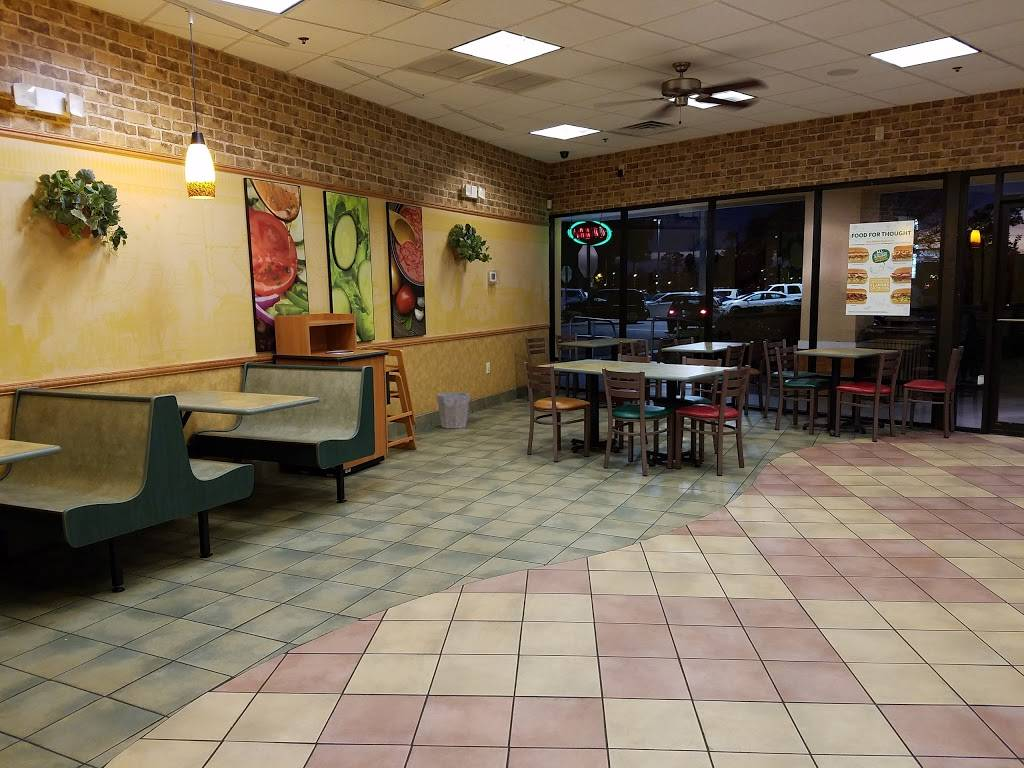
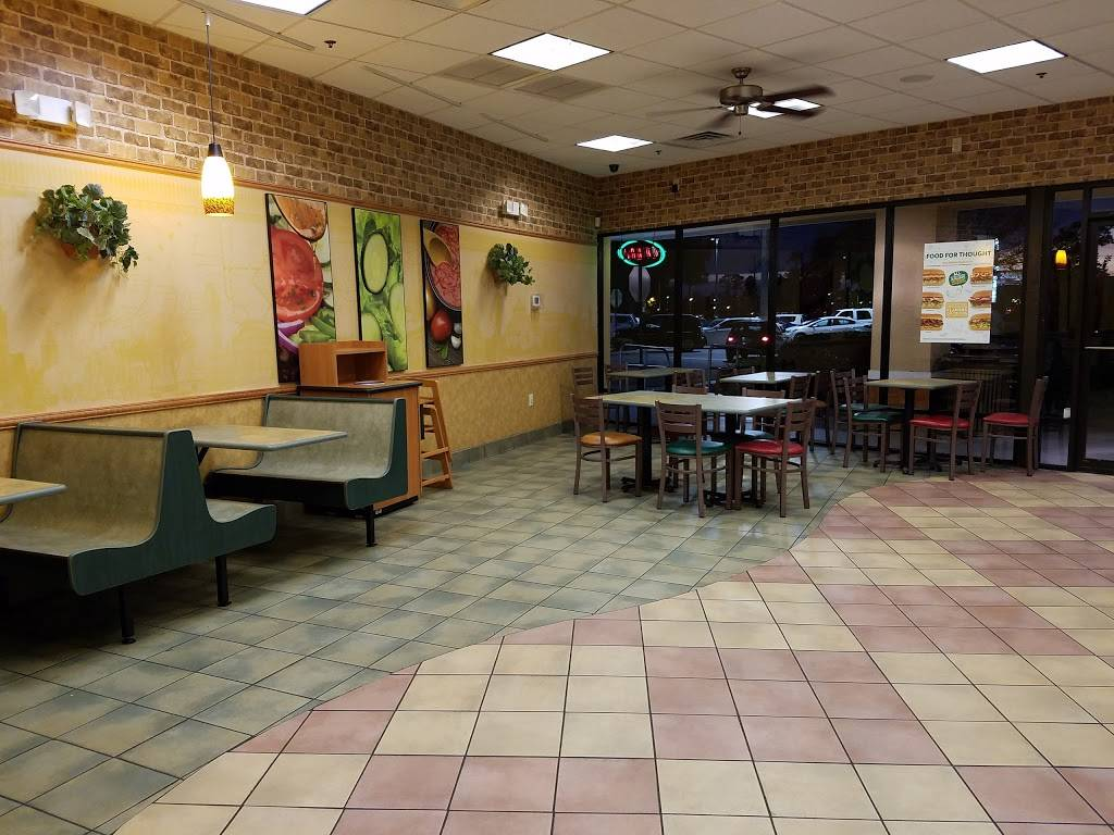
- waste bin (453, 410)
